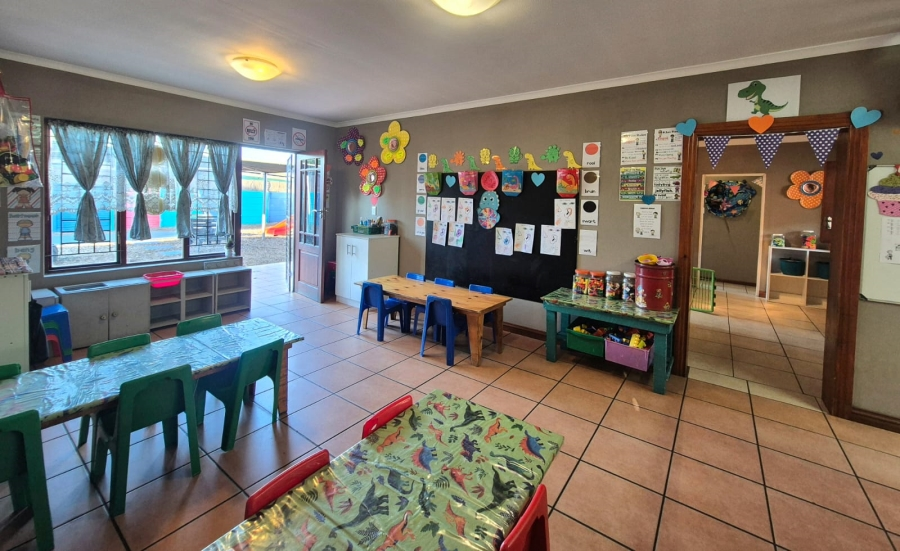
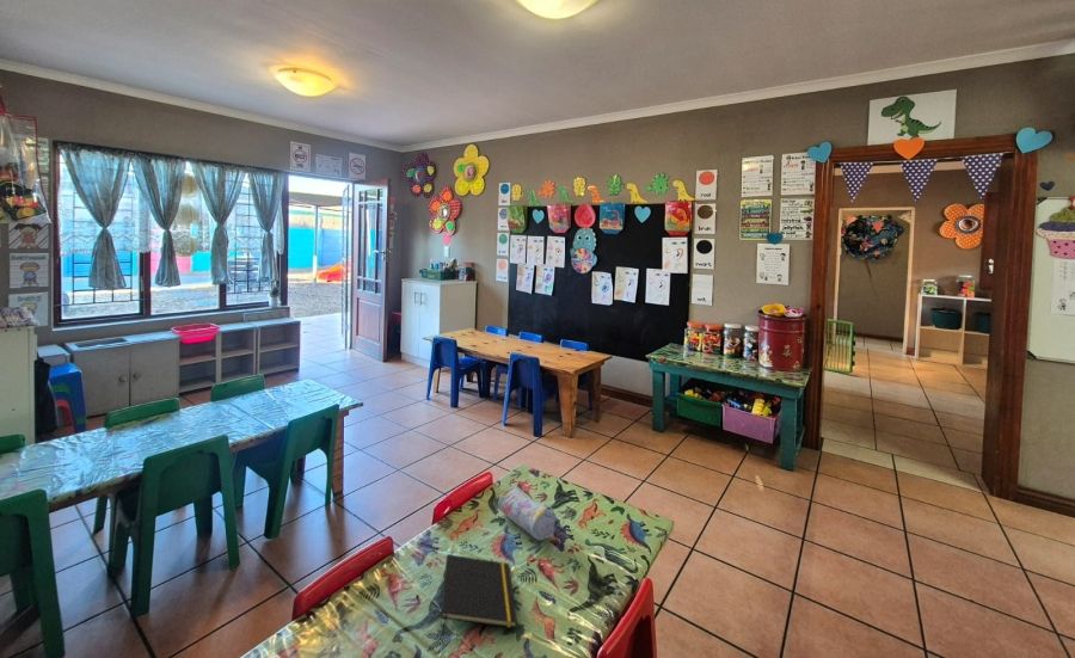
+ notepad (478, 588)
+ pencil case (526, 511)
